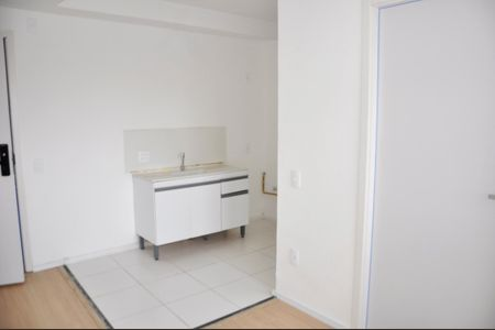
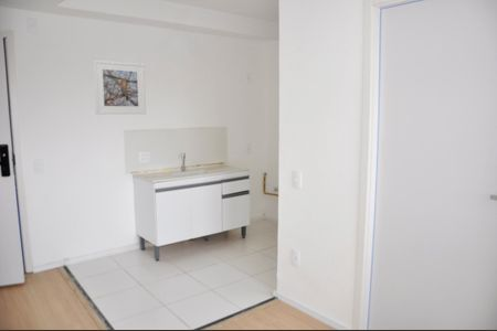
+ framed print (120, 88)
